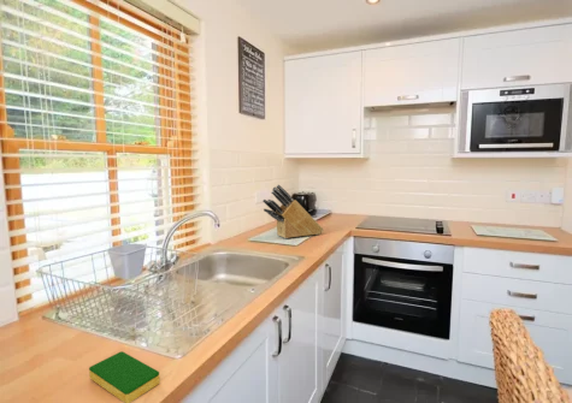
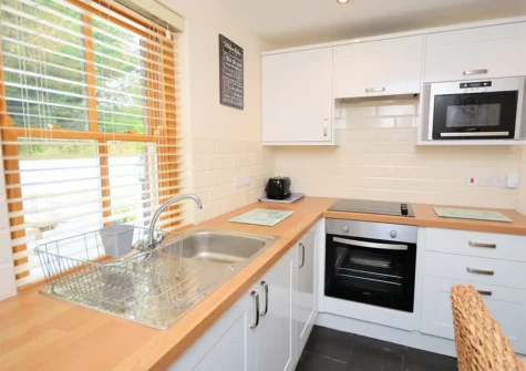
- dish sponge (124, 374)
- knife block (293, 209)
